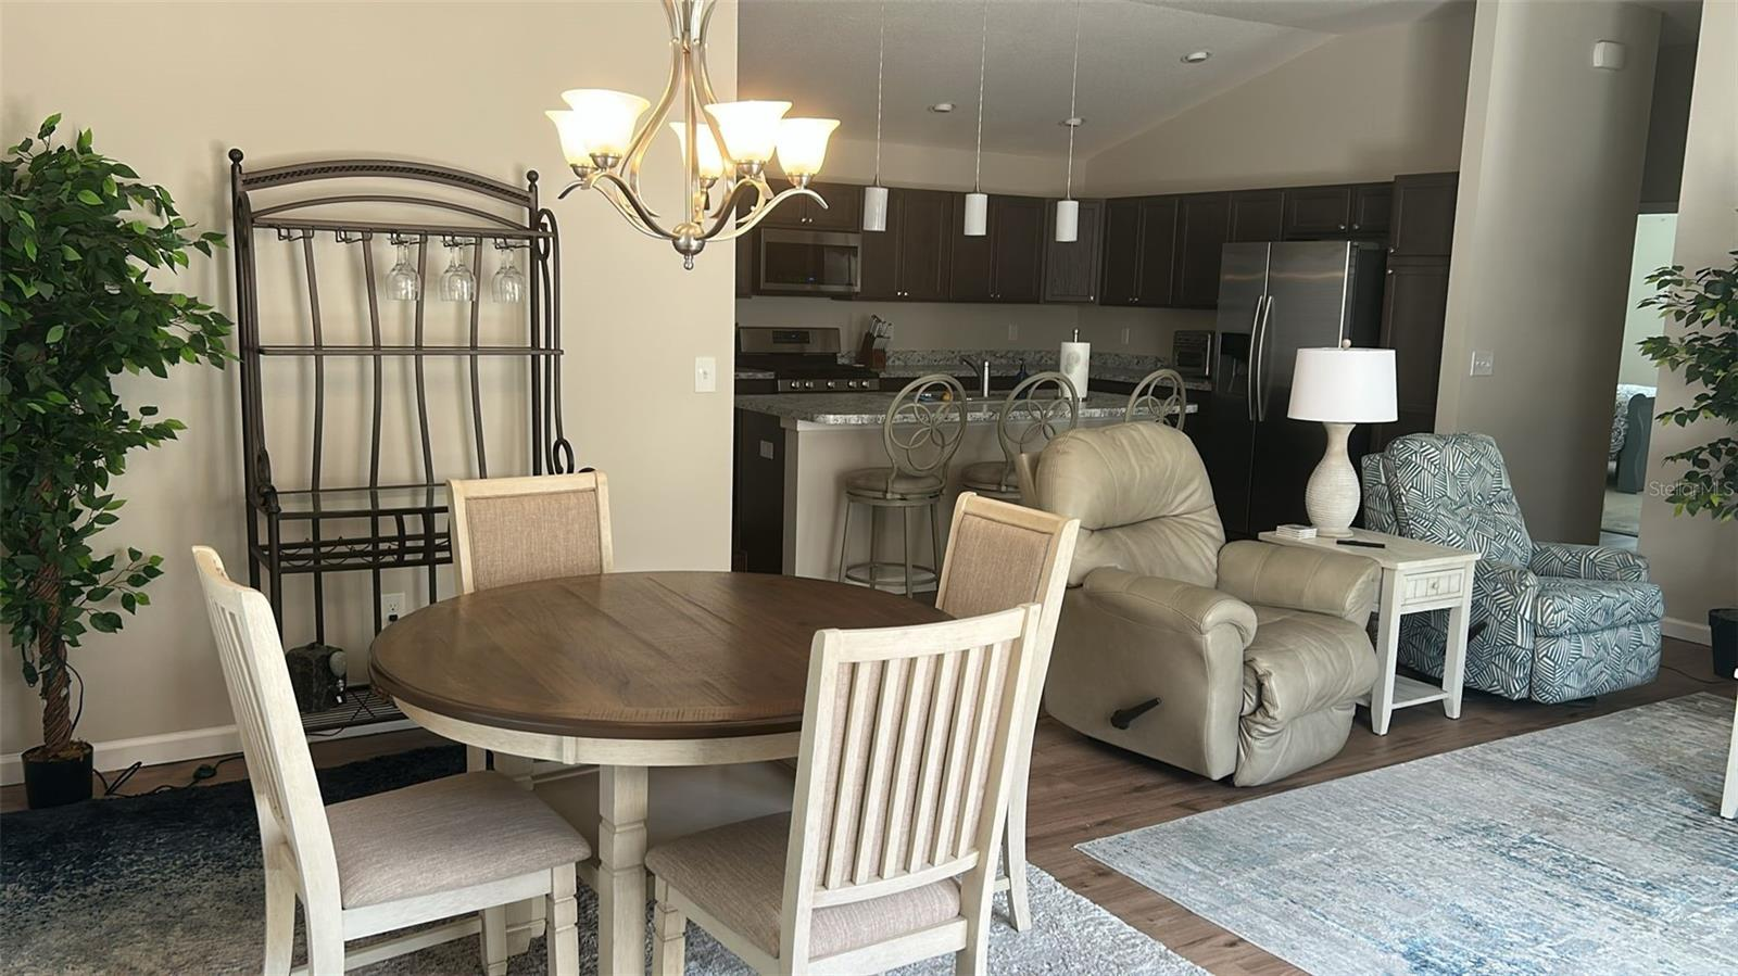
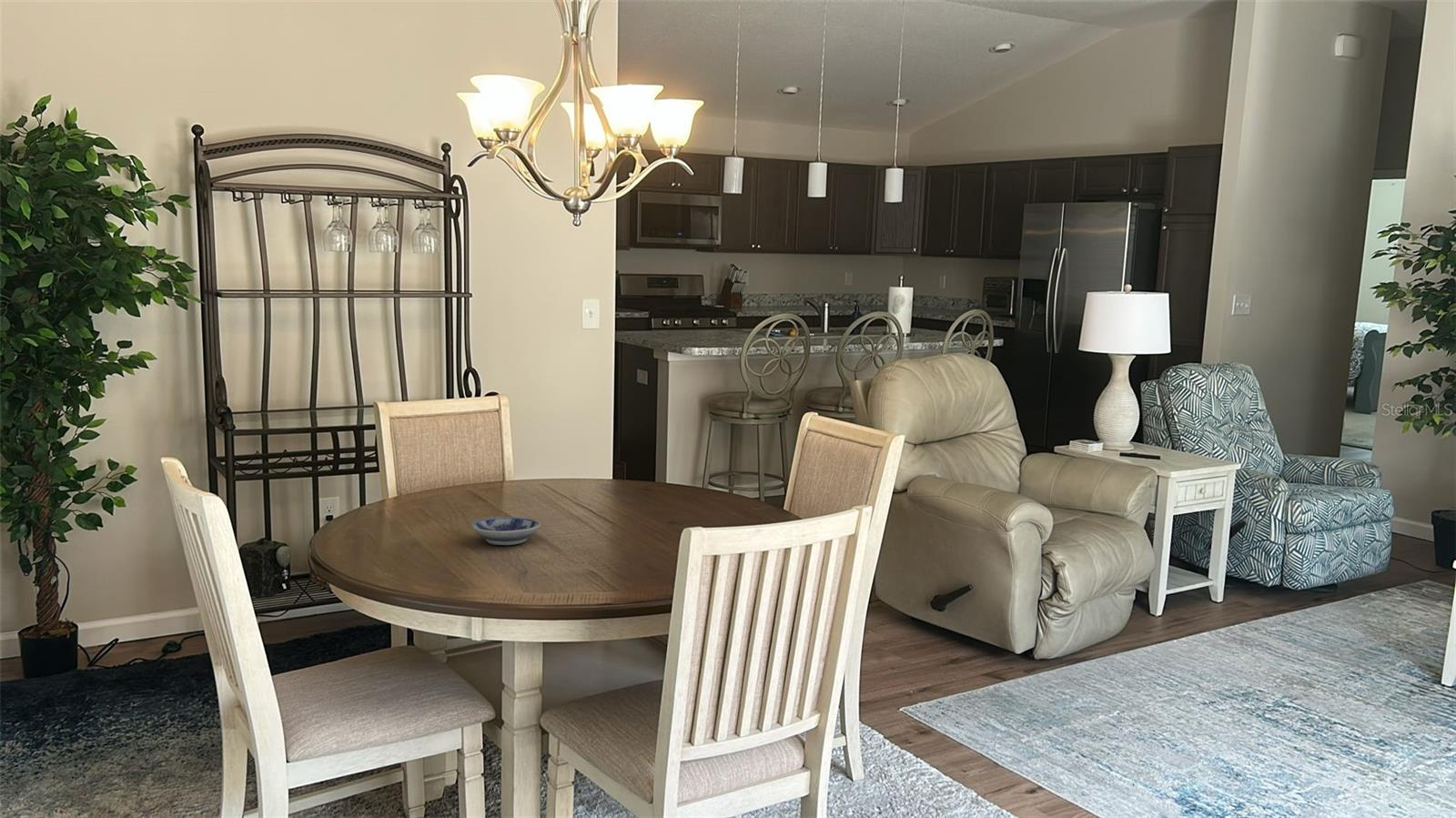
+ bowl (506, 531)
